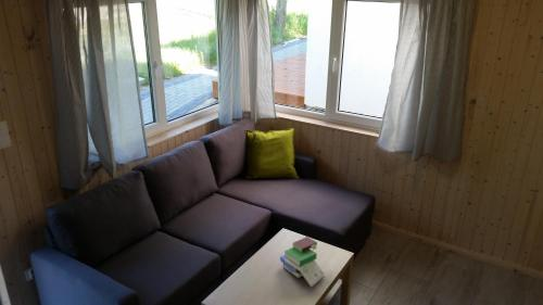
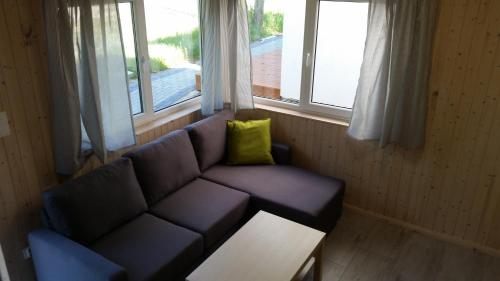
- book (305, 259)
